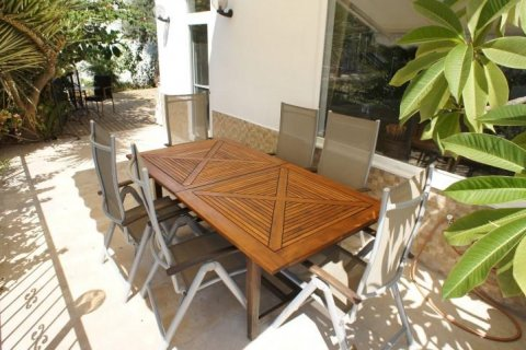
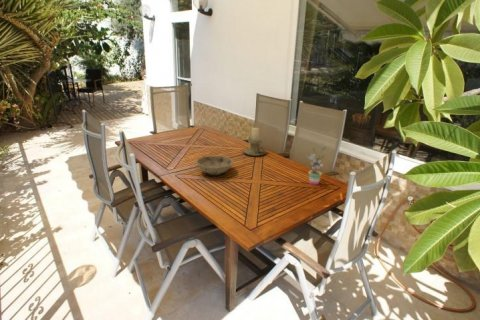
+ potted plant (313, 165)
+ bowl (214, 166)
+ candle holder (255, 140)
